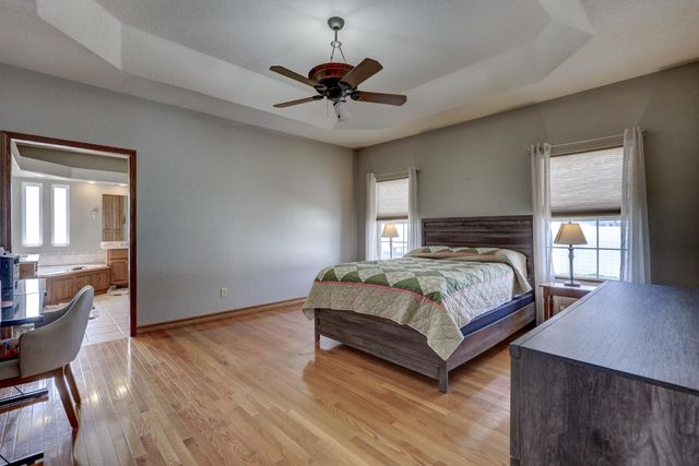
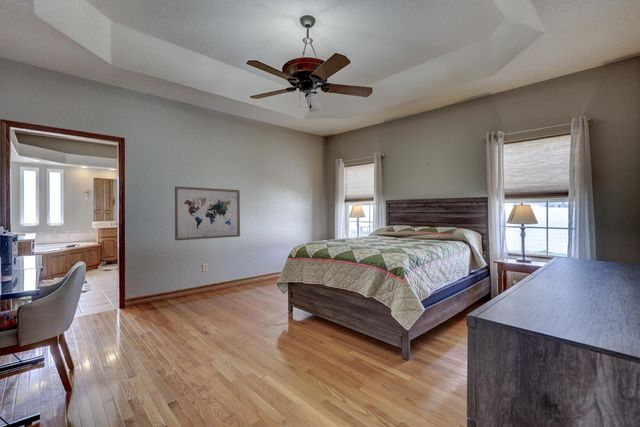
+ wall art (209, 213)
